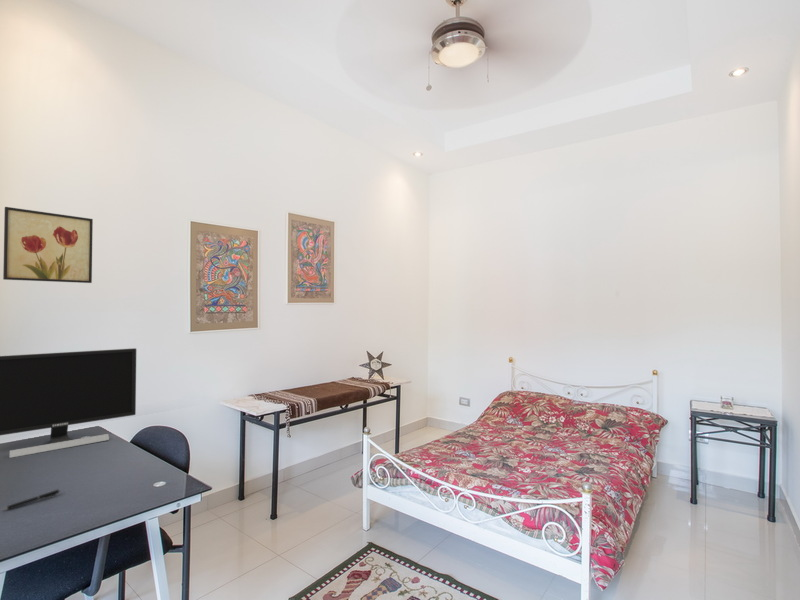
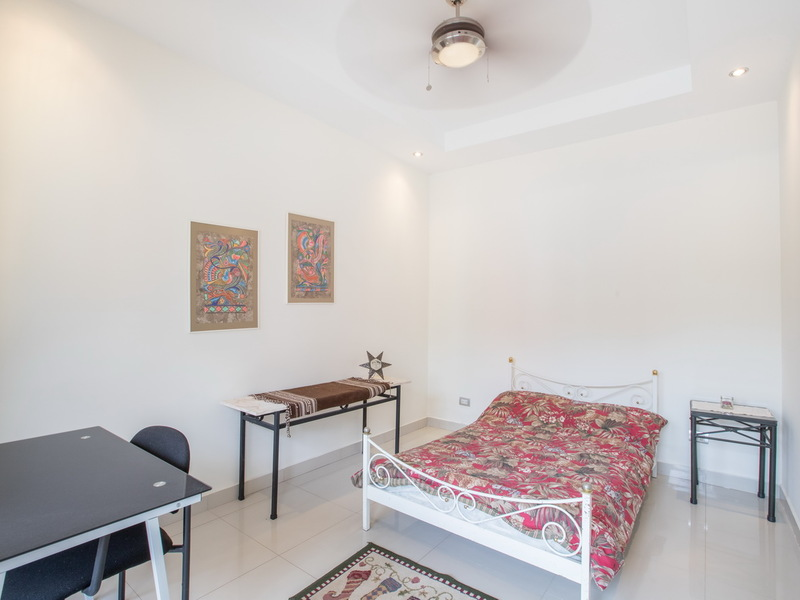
- pen (31, 500)
- wall art (50, 247)
- monitor (61, 397)
